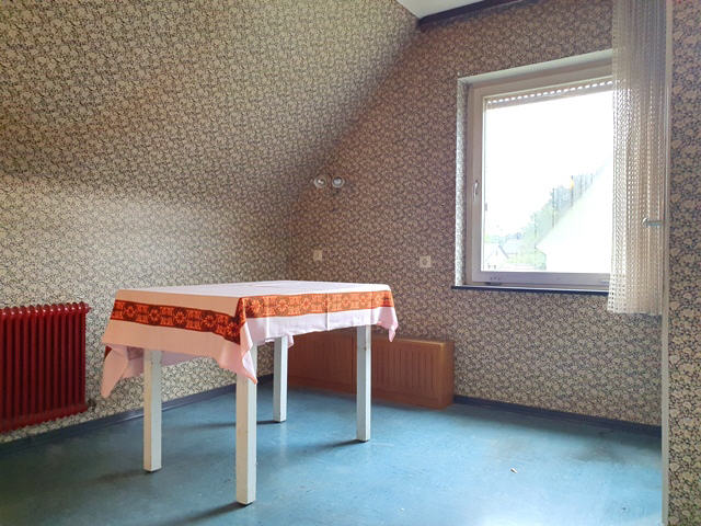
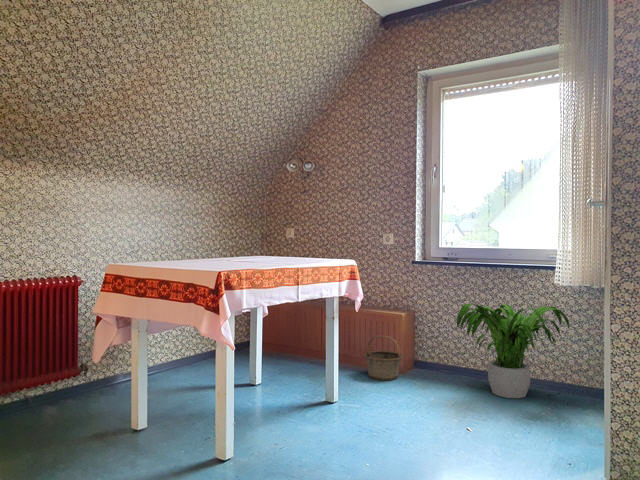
+ potted plant (513, 349)
+ basket (383, 356)
